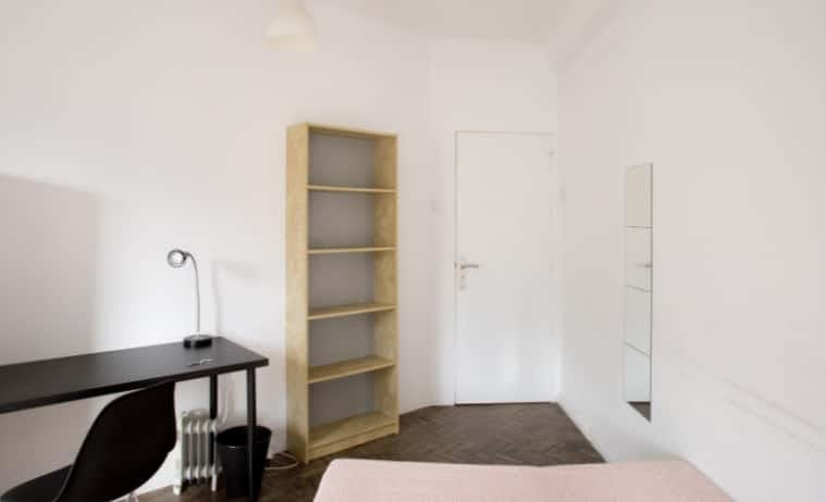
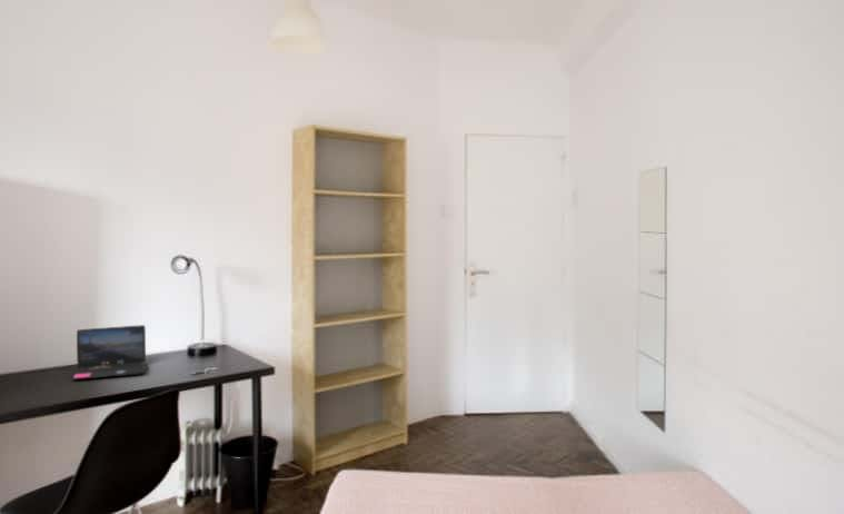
+ laptop (110, 350)
